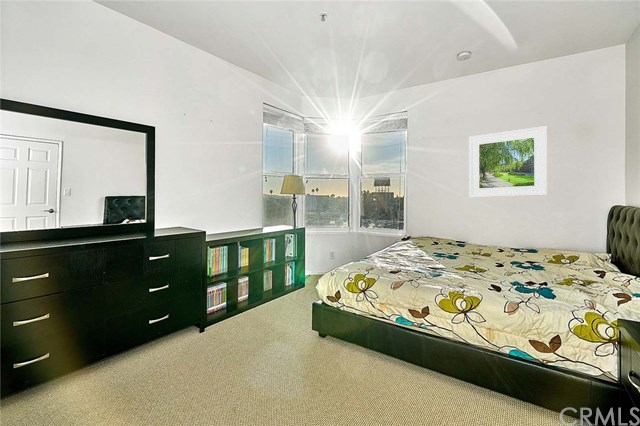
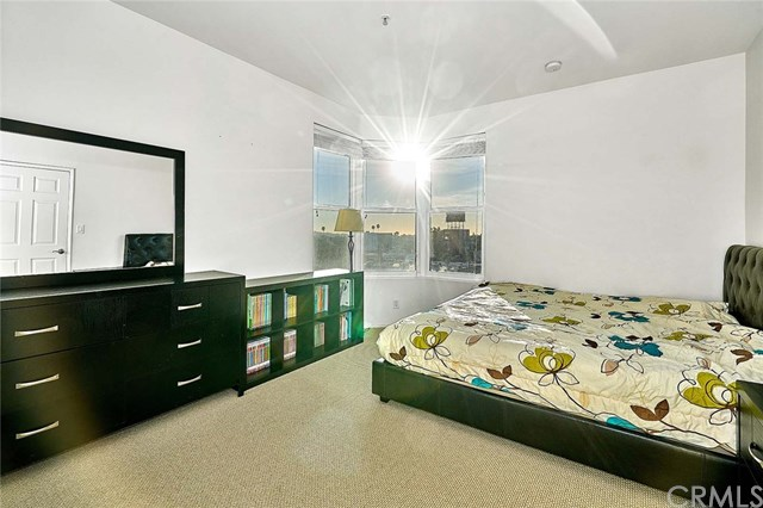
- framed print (505, 164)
